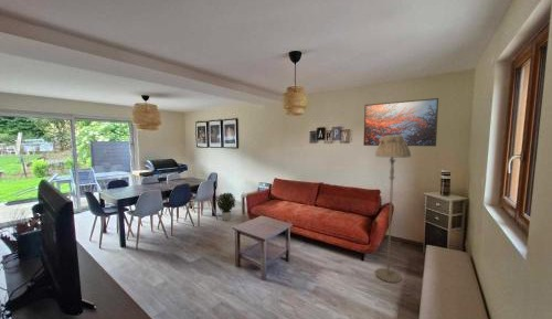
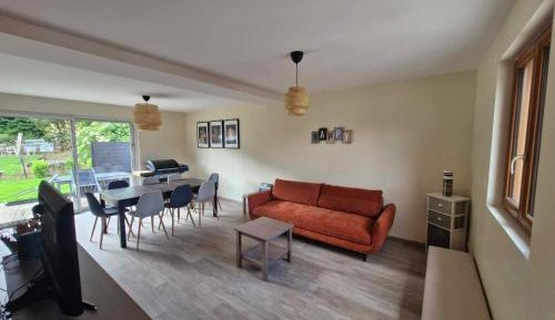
- floor lamp (390, 206)
- potted plant (226, 205)
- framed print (397, 124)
